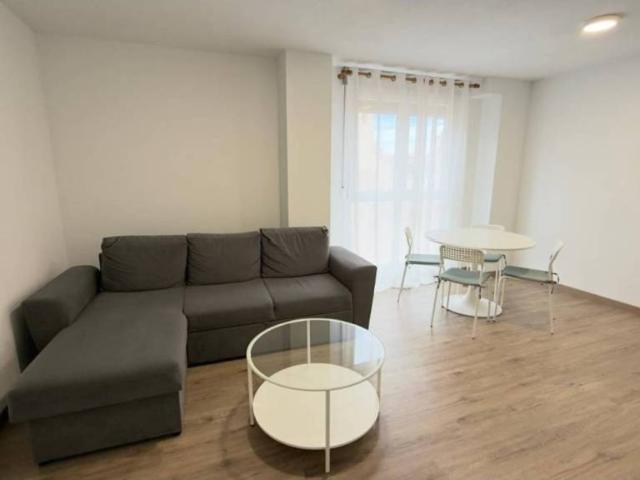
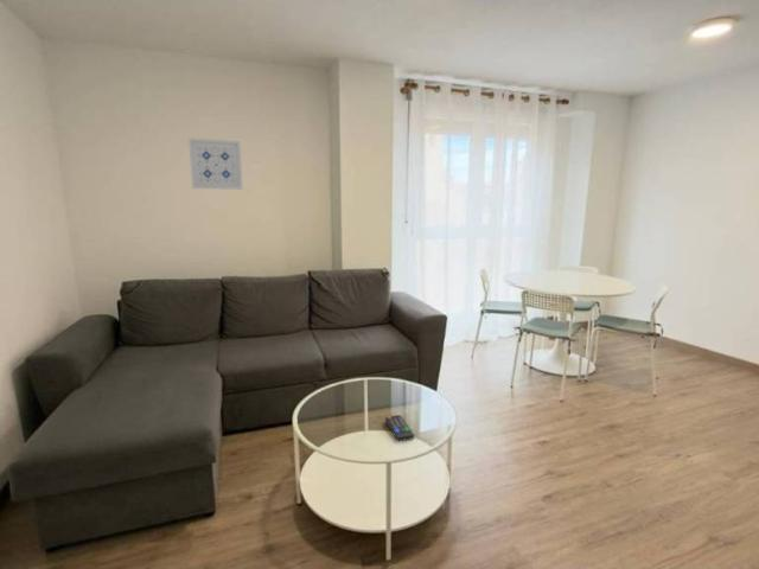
+ wall art (216, 164)
+ remote control (398, 427)
